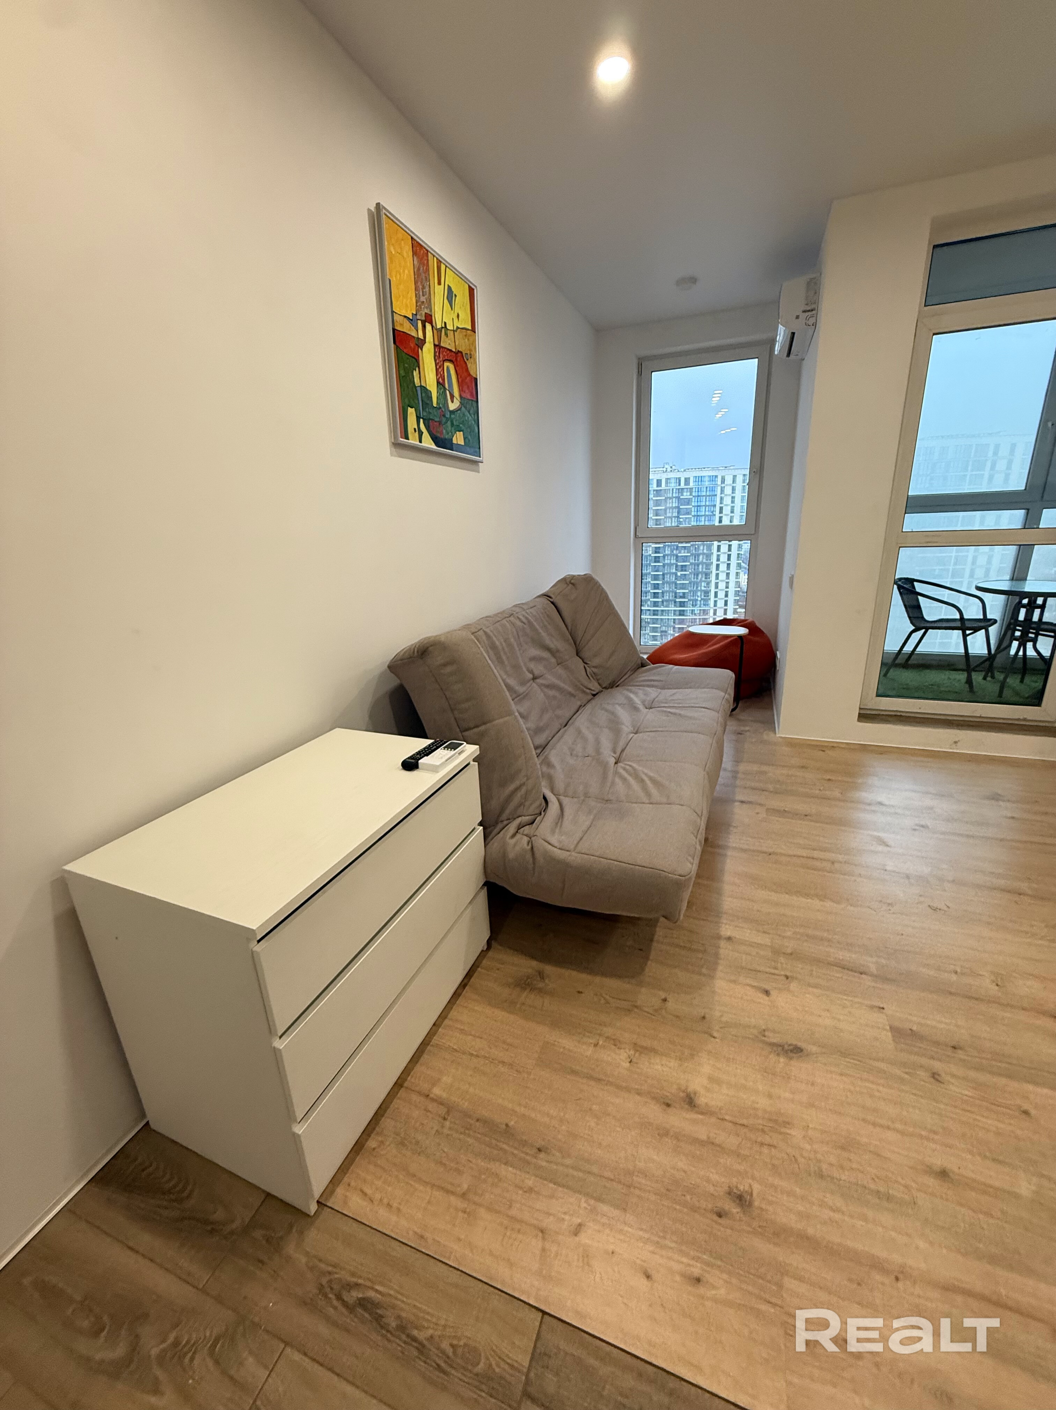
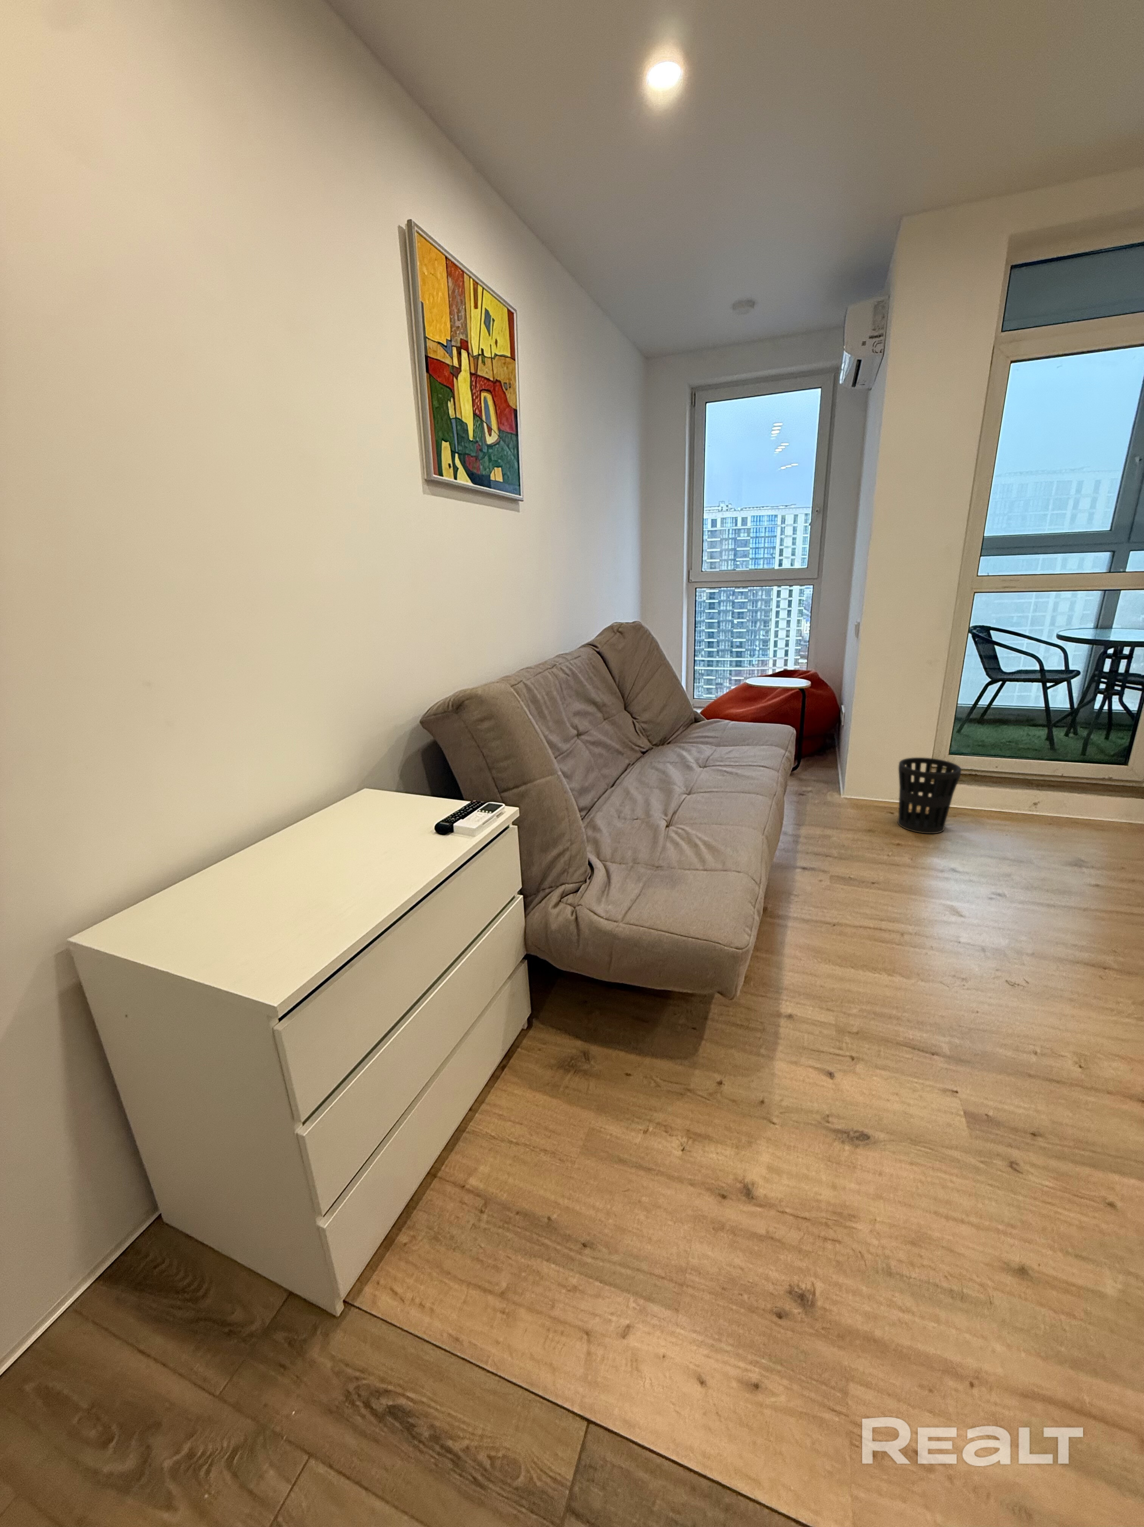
+ wastebasket (925, 795)
